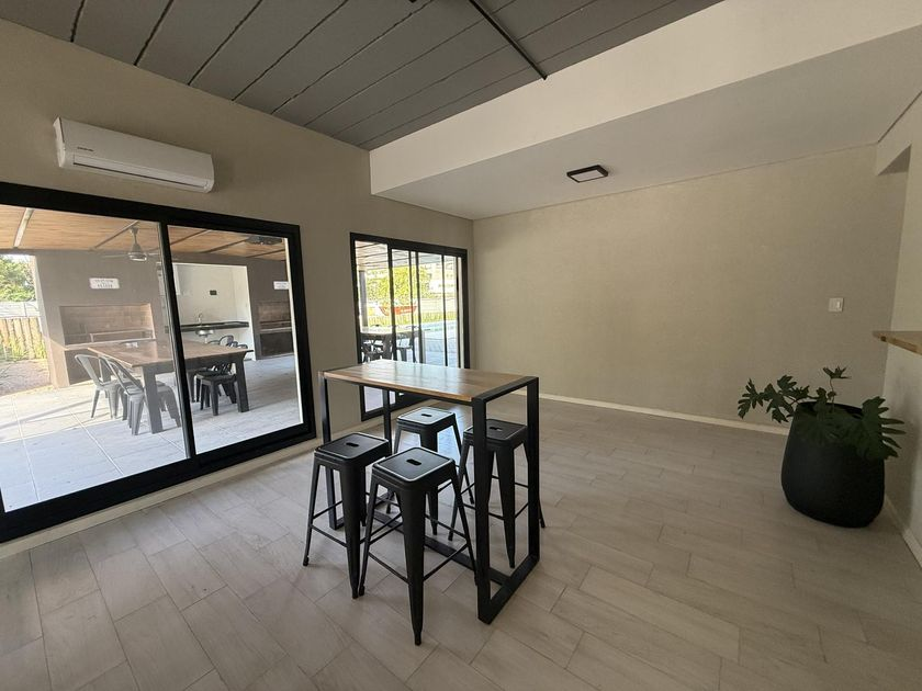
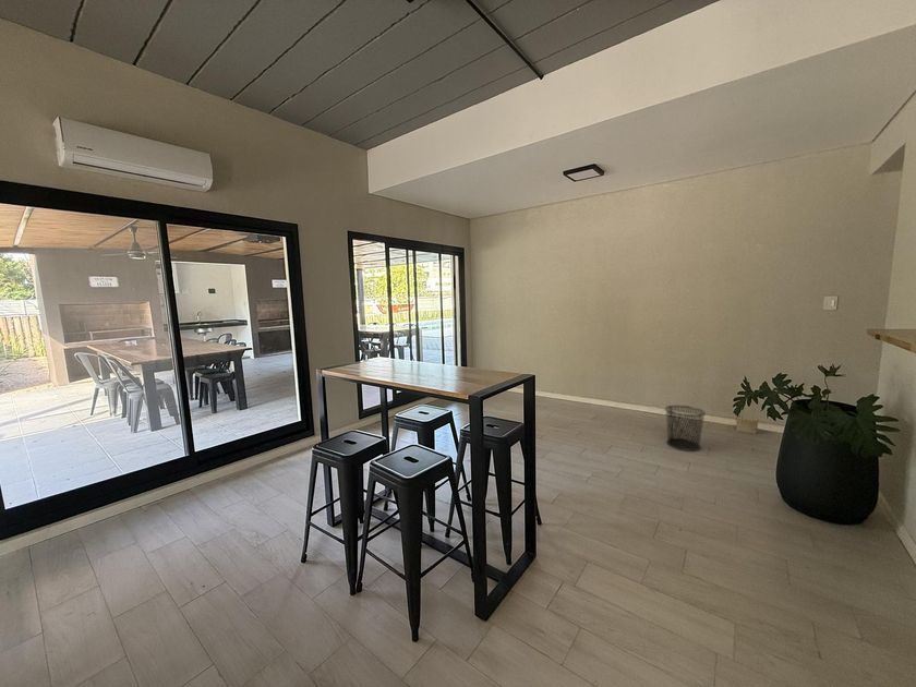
+ trash can (683, 427)
+ basket (746, 420)
